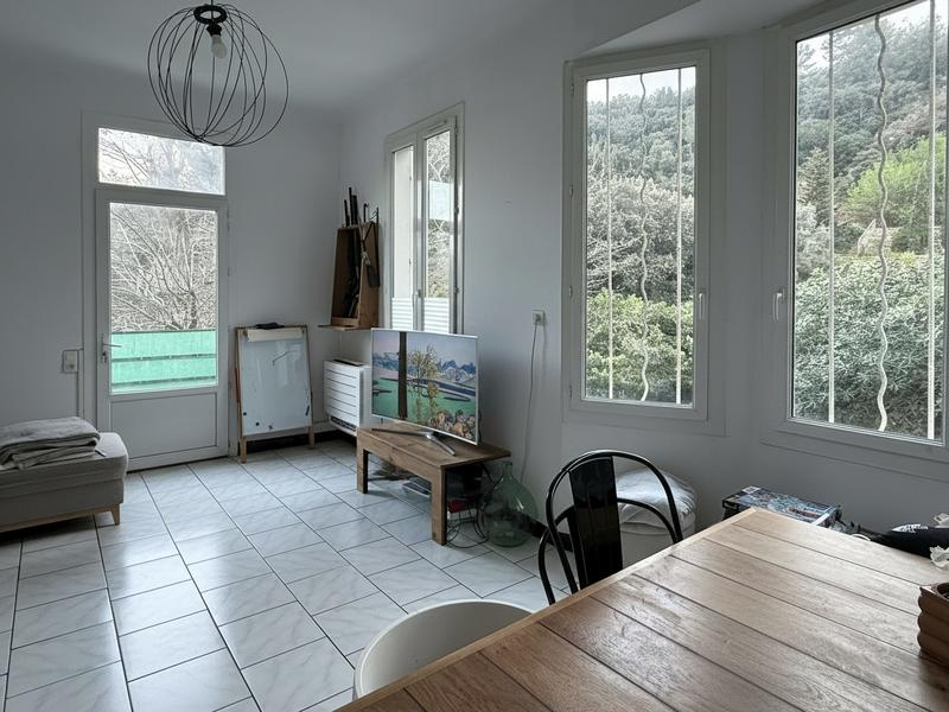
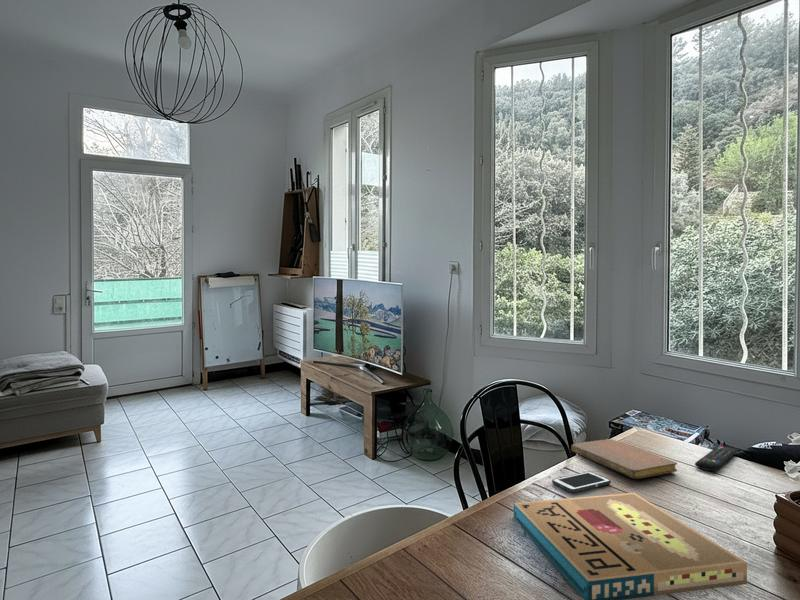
+ notebook (621, 457)
+ remote control (717, 457)
+ cell phone (581, 481)
+ pizza box (615, 538)
